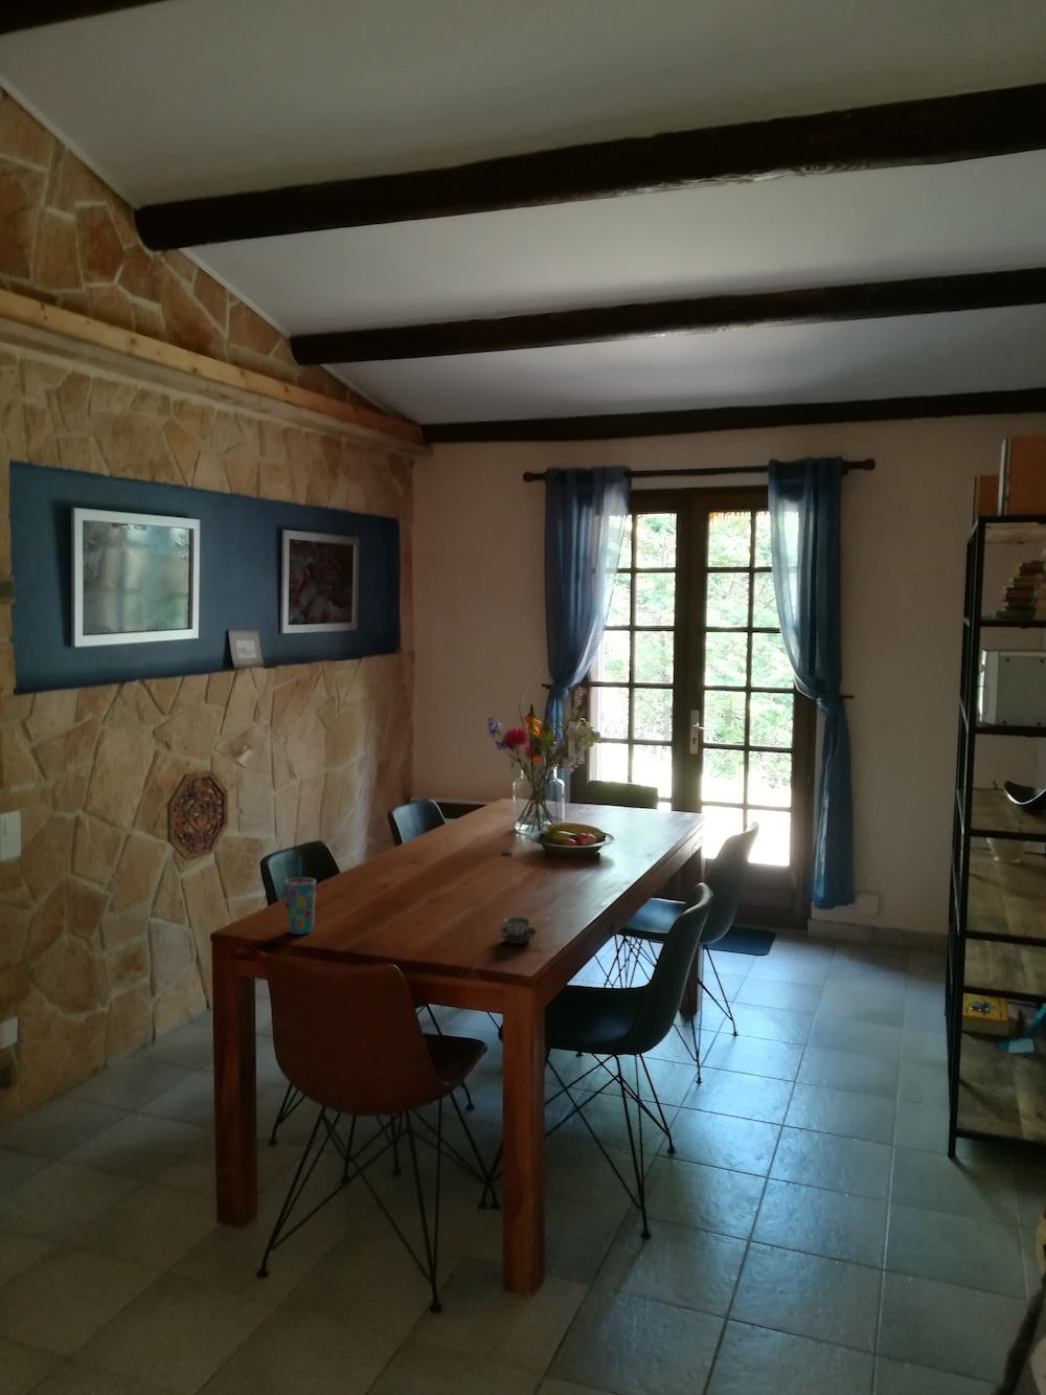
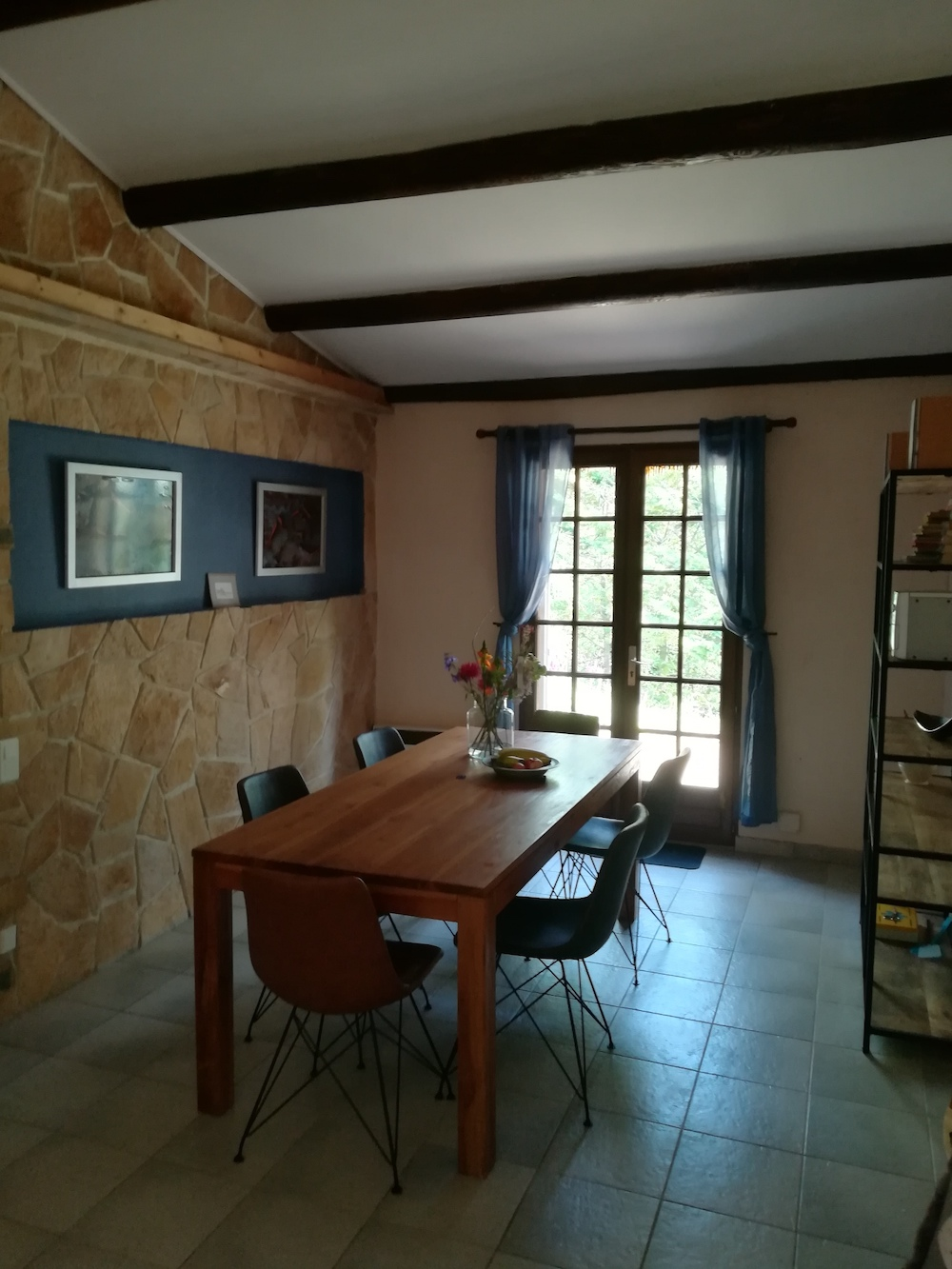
- decorative platter (199, 815)
- cup (300, 894)
- cup (516, 929)
